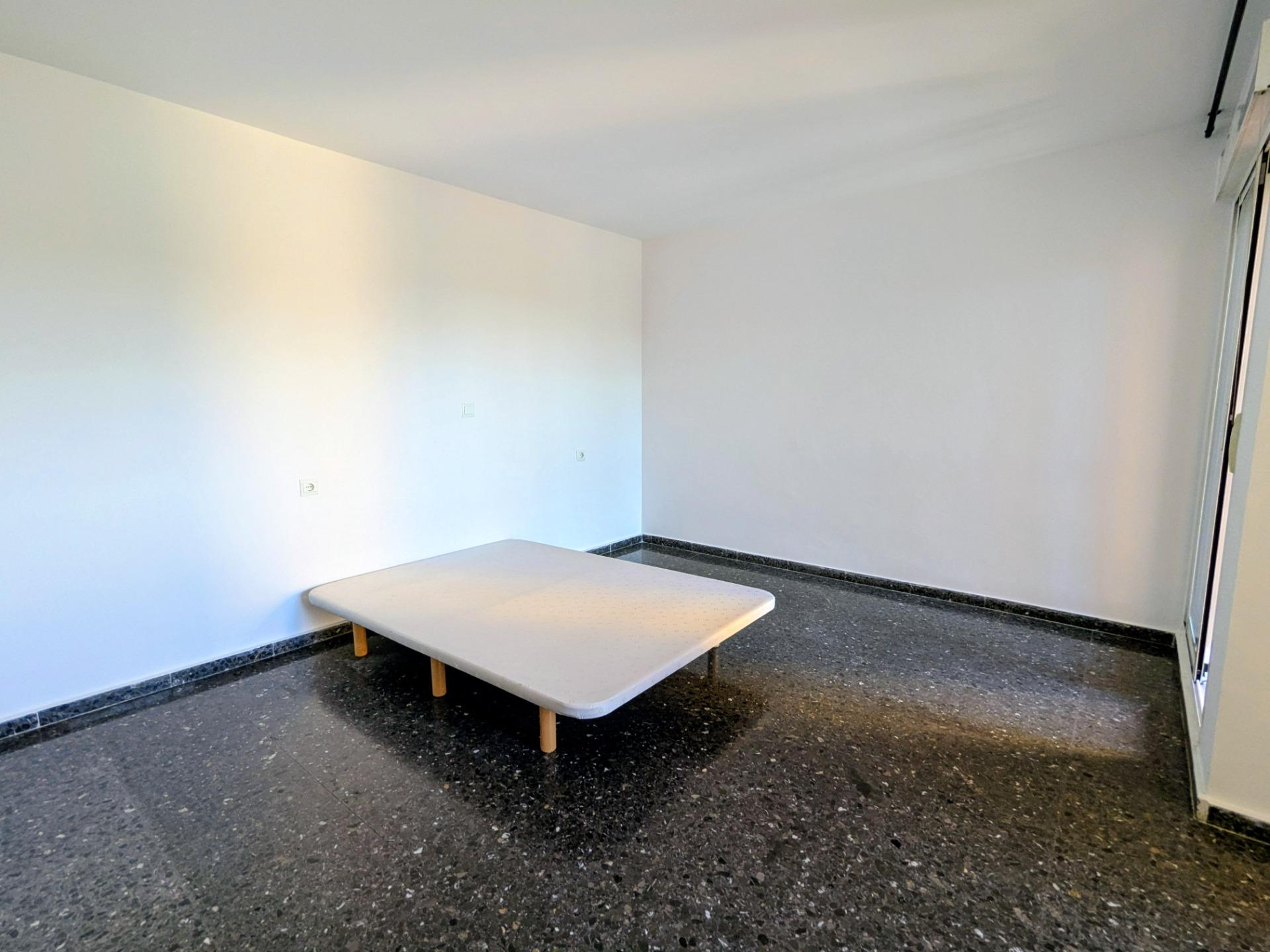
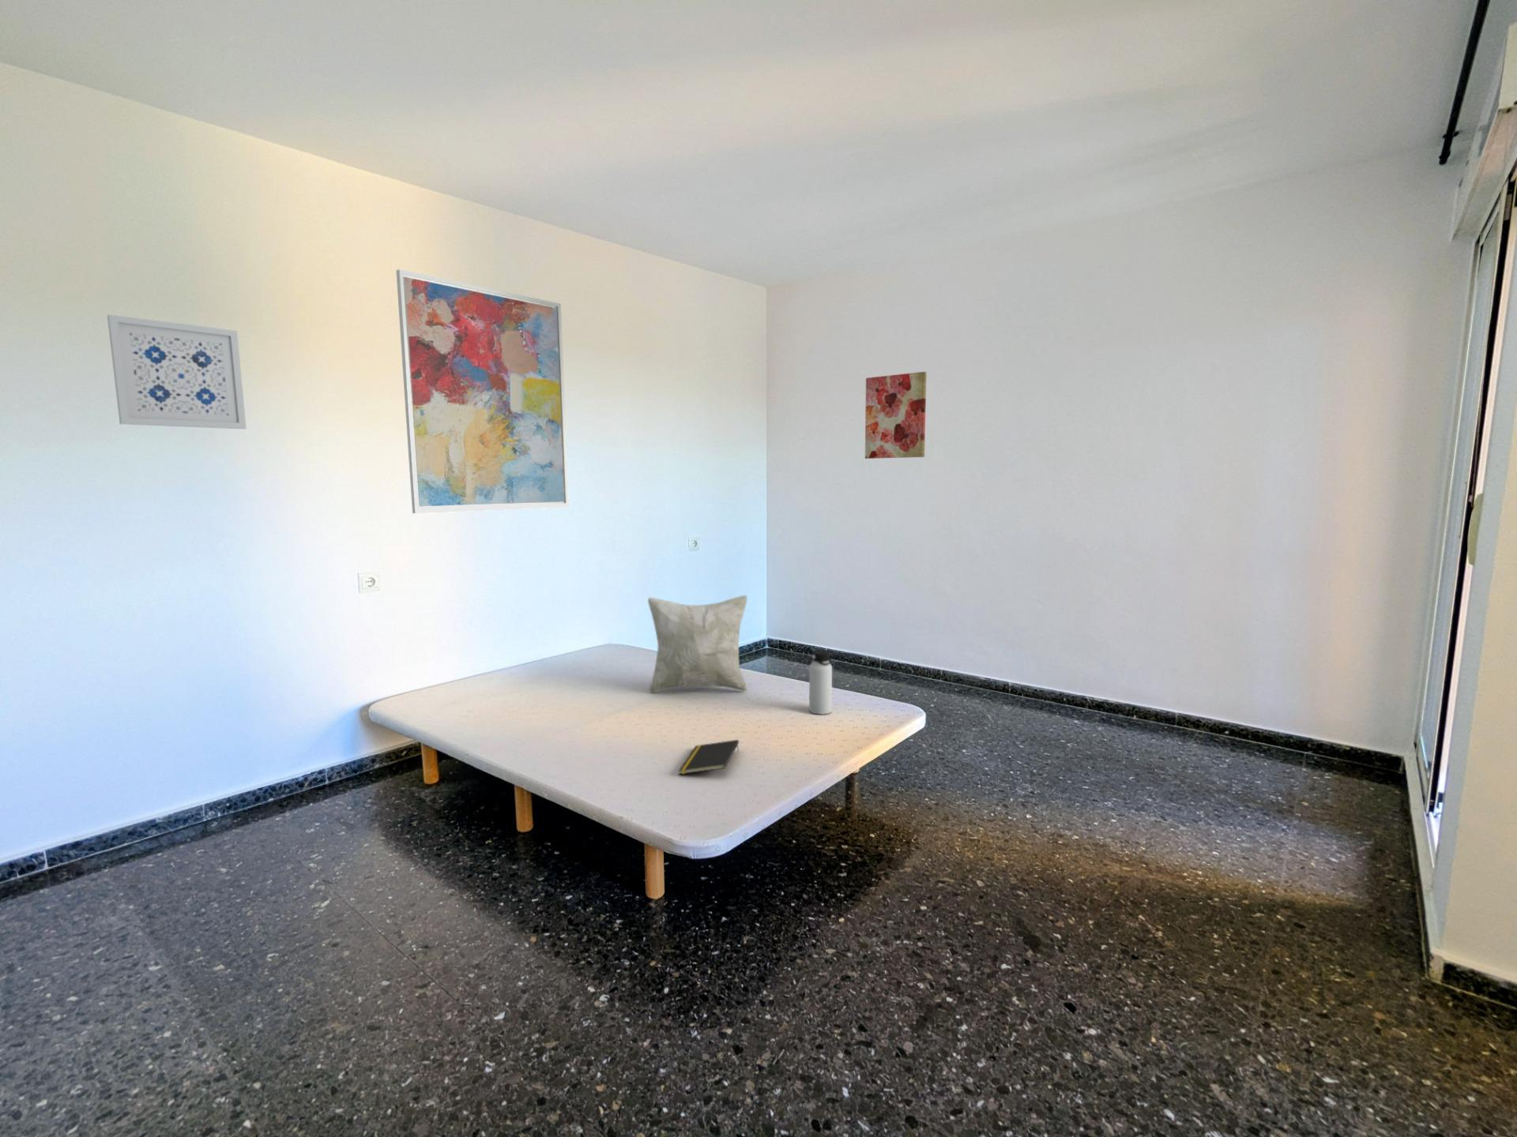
+ water bottle (821, 682)
+ wall art (895, 416)
+ wall art (491, 401)
+ wall art (180, 375)
+ decorative pillow (698, 644)
+ notepad (710, 756)
